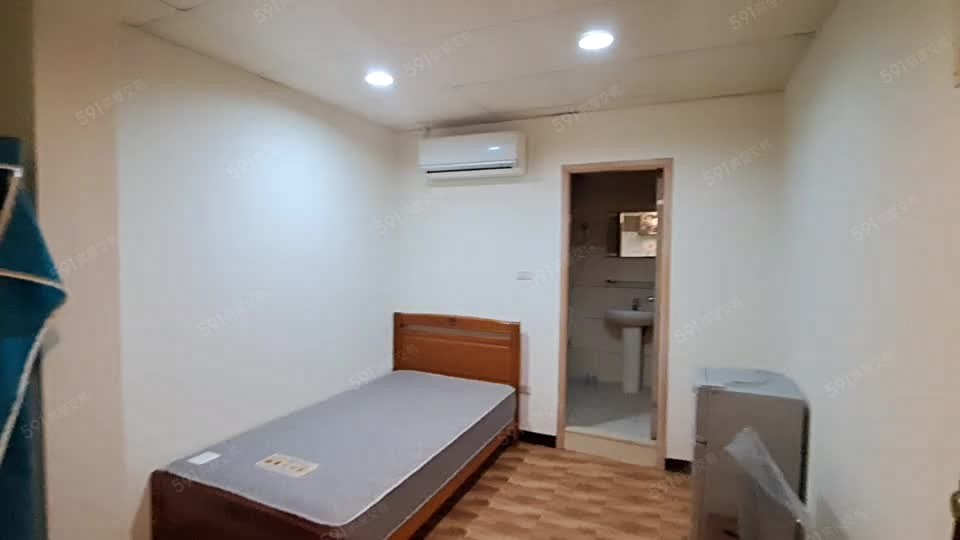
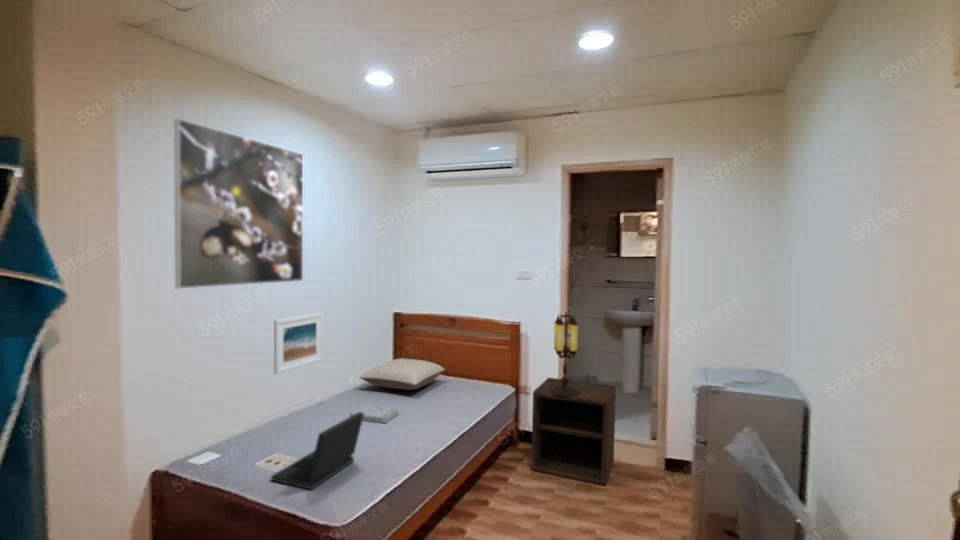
+ laptop (319, 444)
+ pillow (403, 374)
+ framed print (299, 341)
+ table lamp (565, 351)
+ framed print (248, 211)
+ book (374, 413)
+ nightstand (574, 427)
